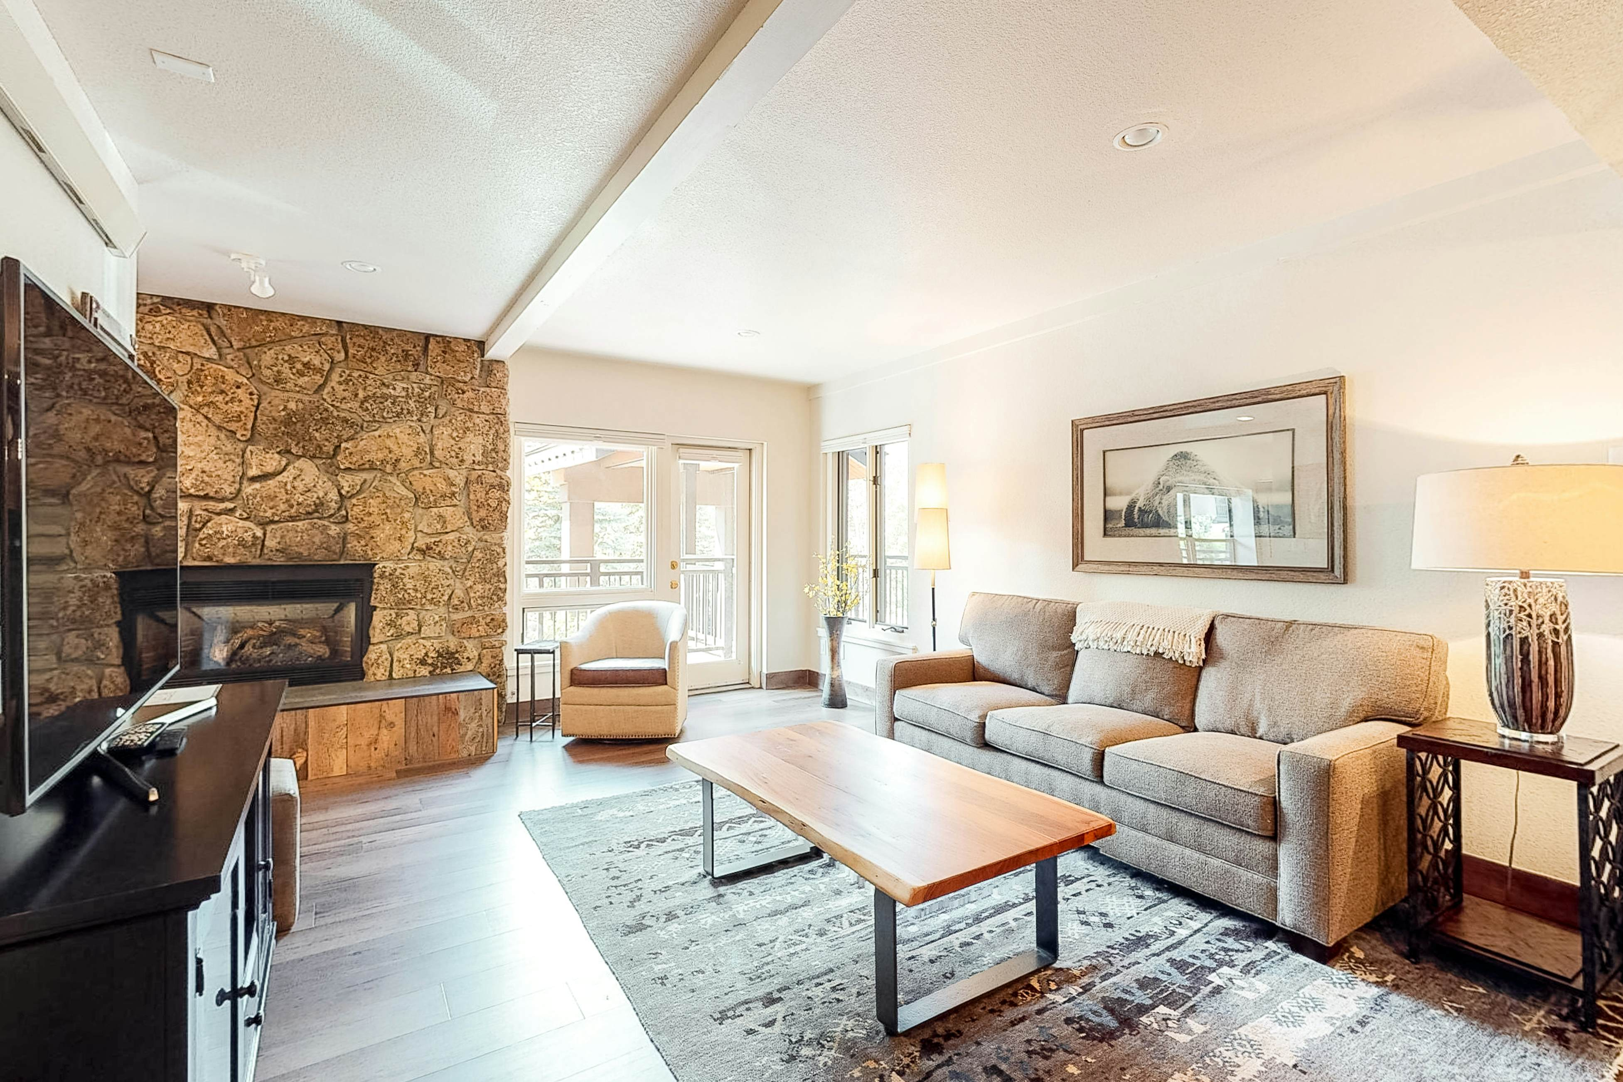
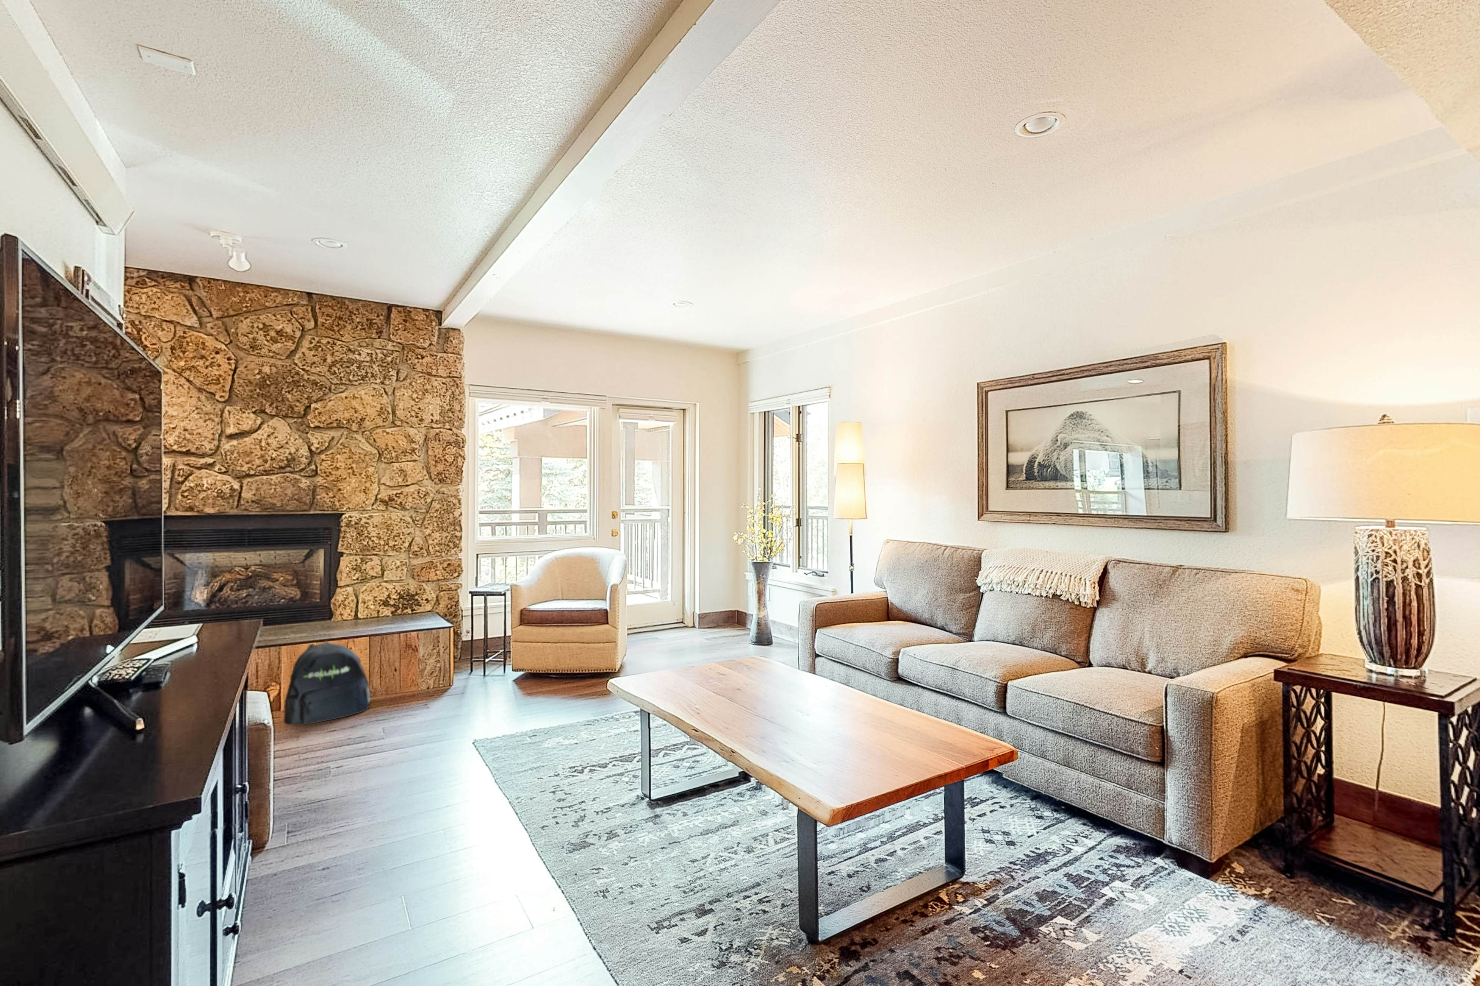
+ backpack (328, 678)
